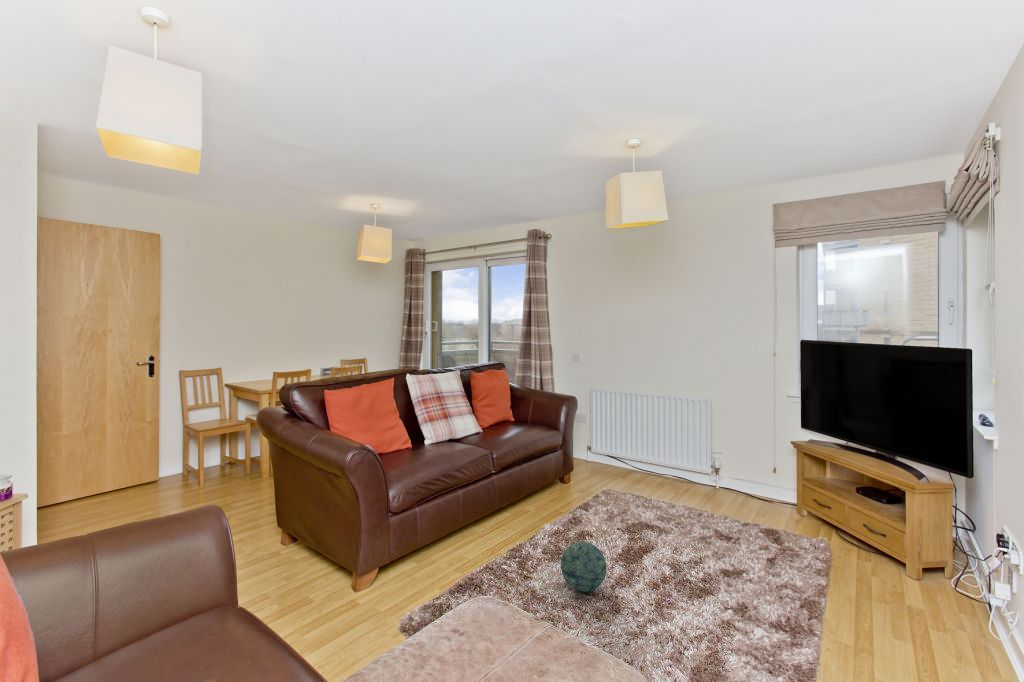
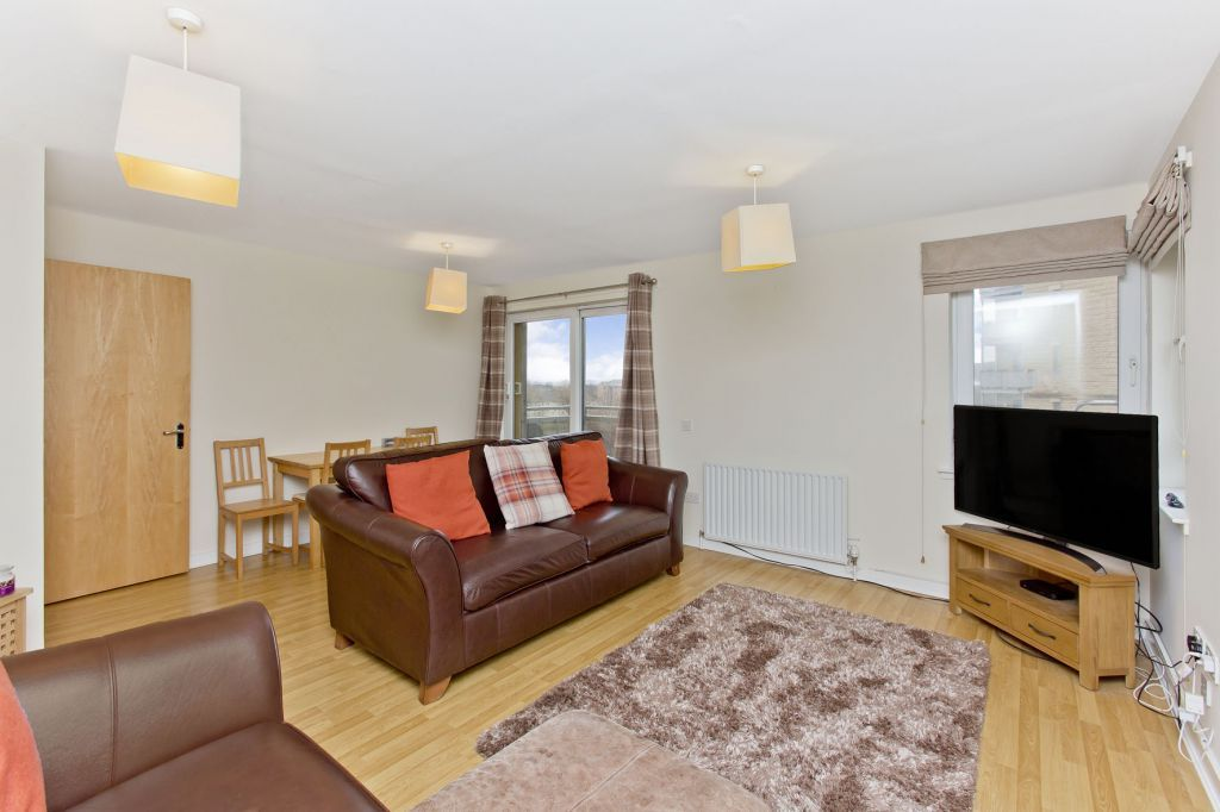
- ball (583, 566)
